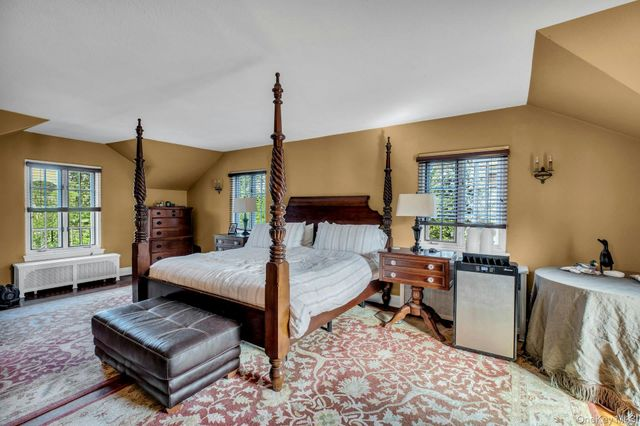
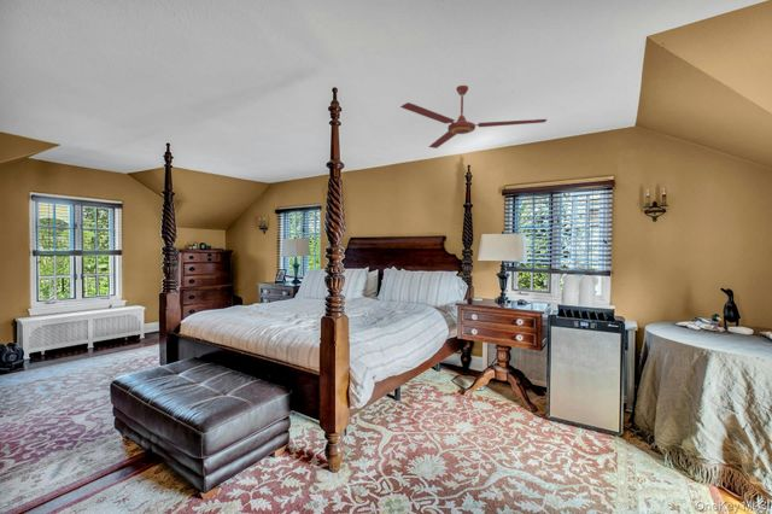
+ ceiling fan (470, 122)
